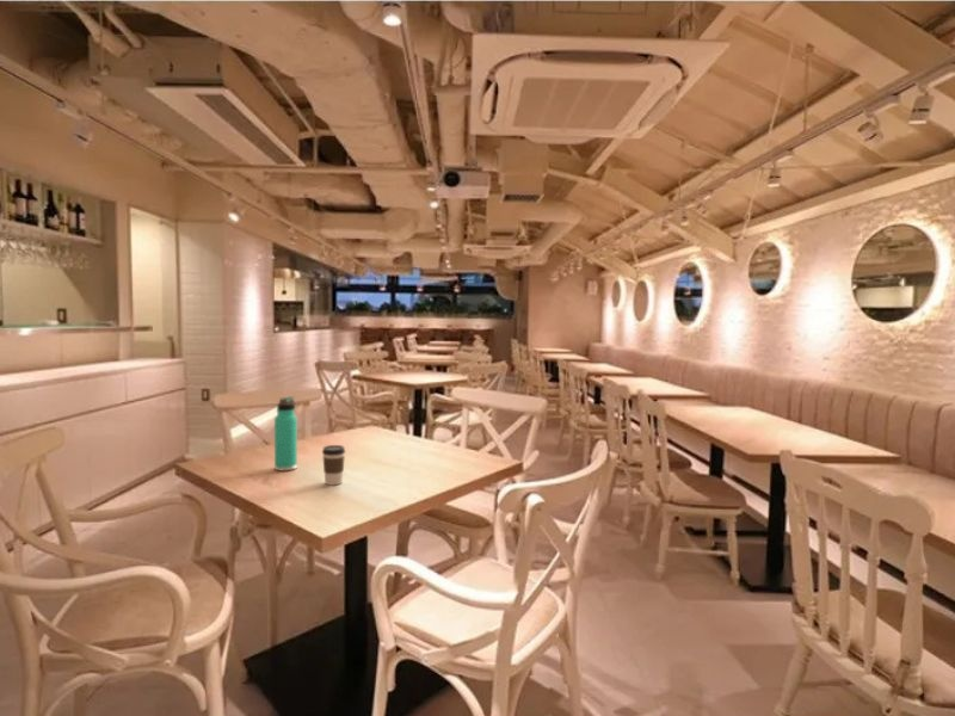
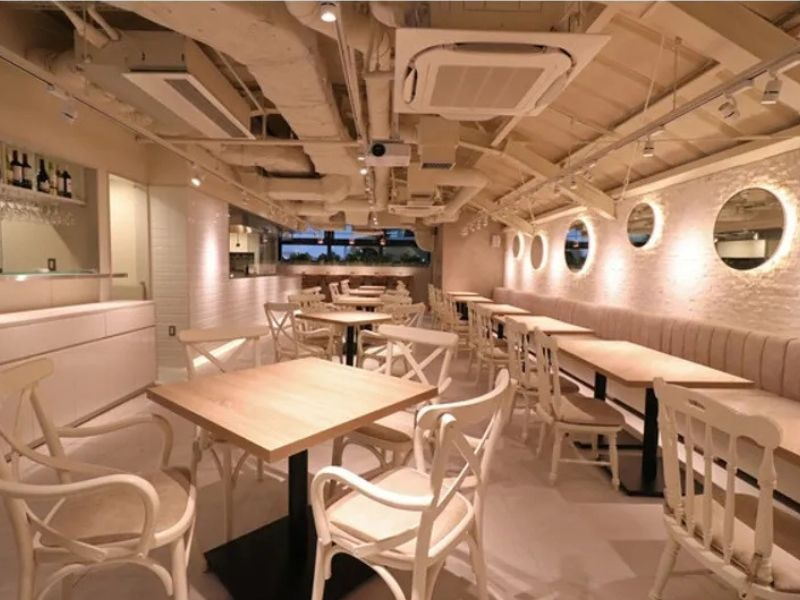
- coffee cup (333, 464)
- thermos bottle (285, 432)
